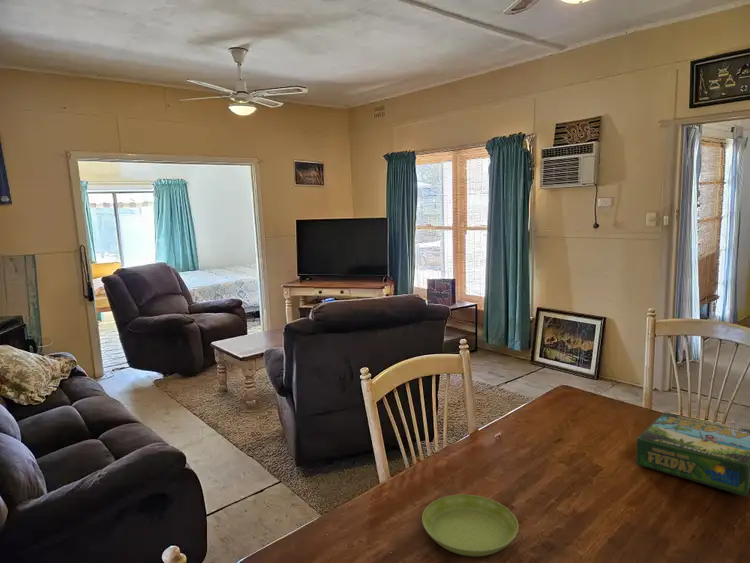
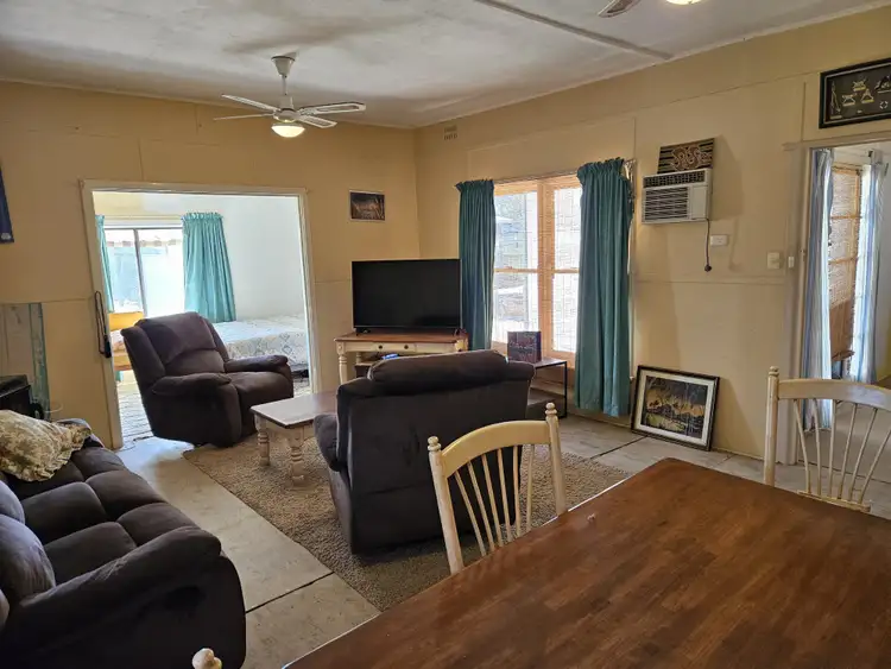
- saucer (469, 526)
- board game (700, 448)
